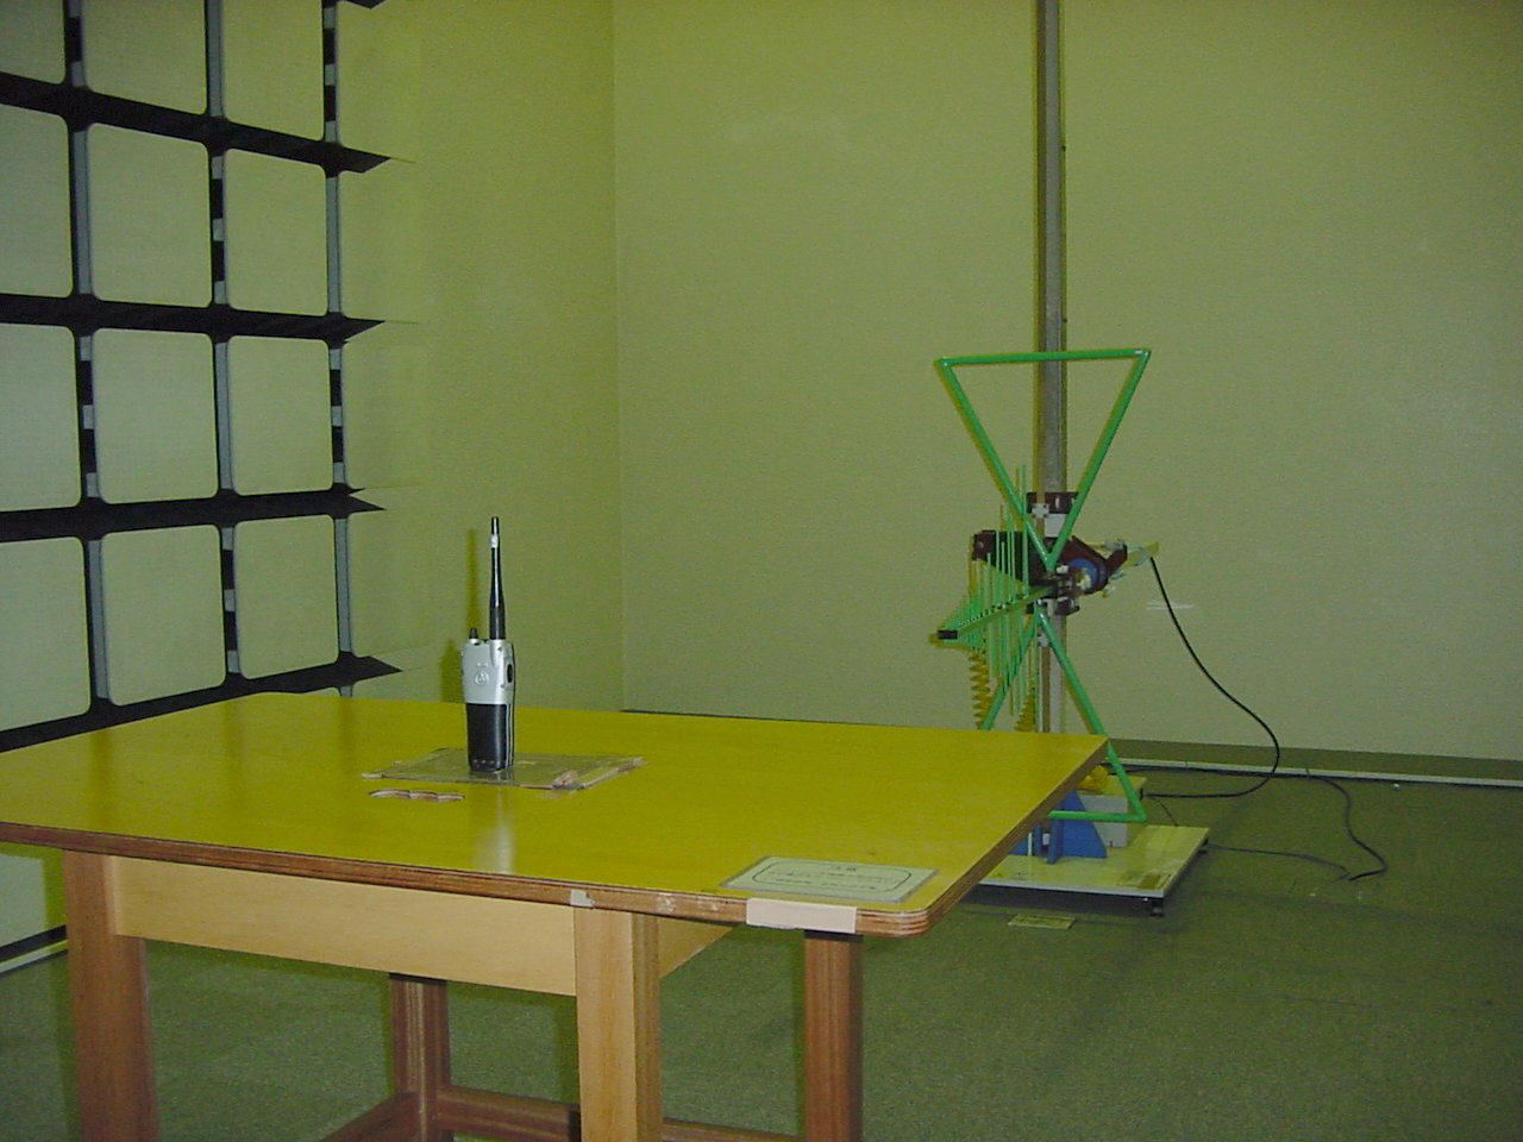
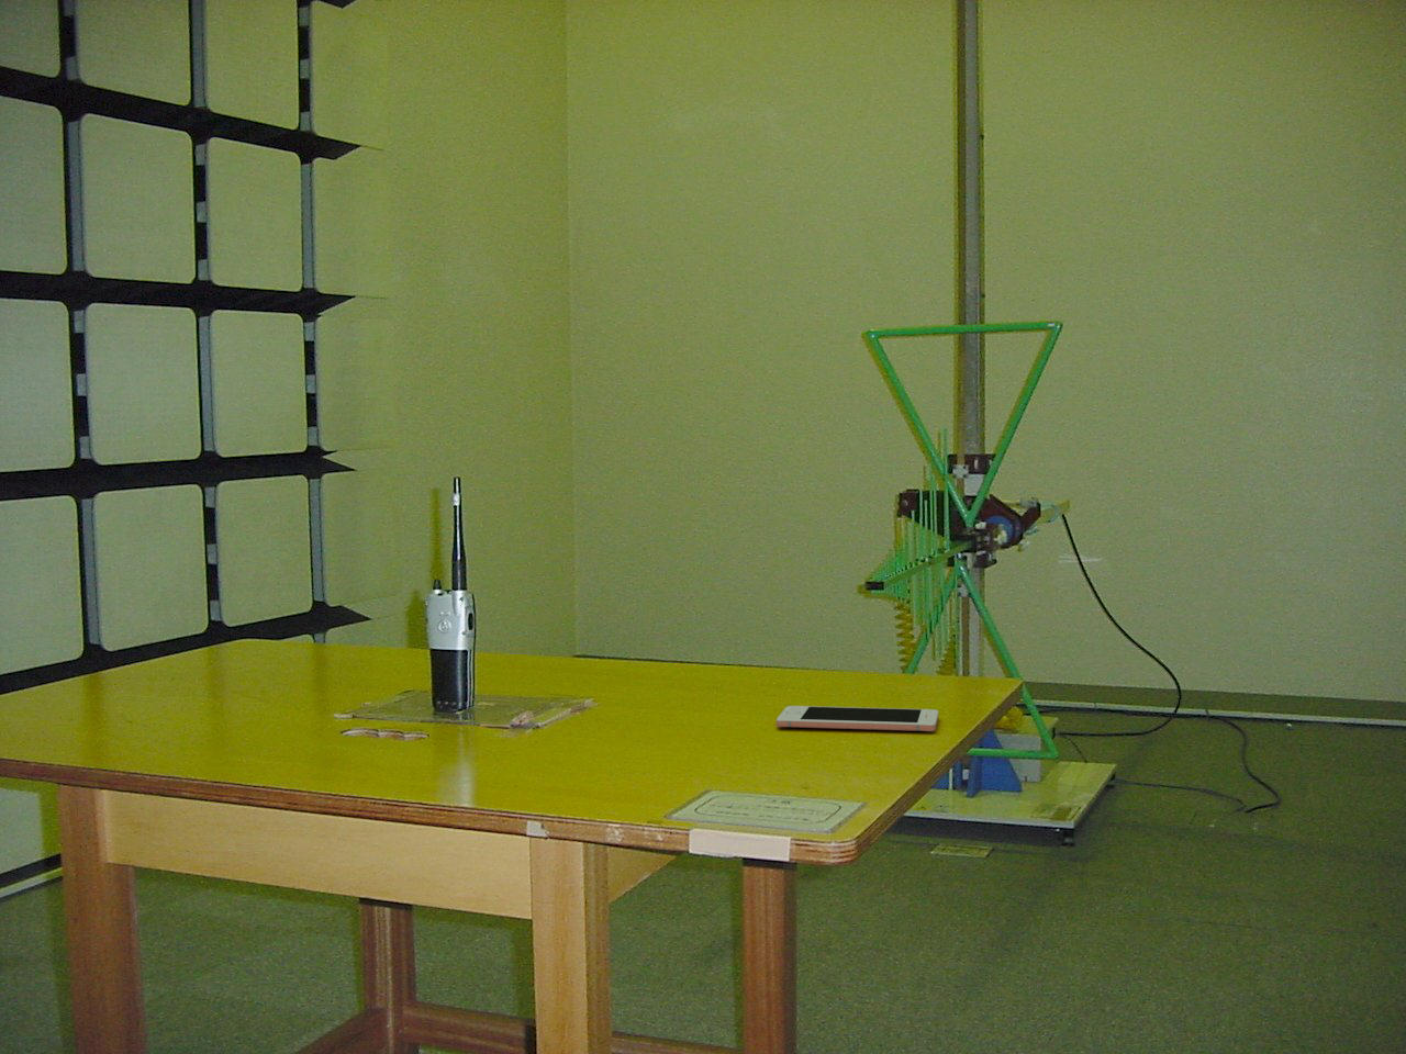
+ cell phone (858, 719)
